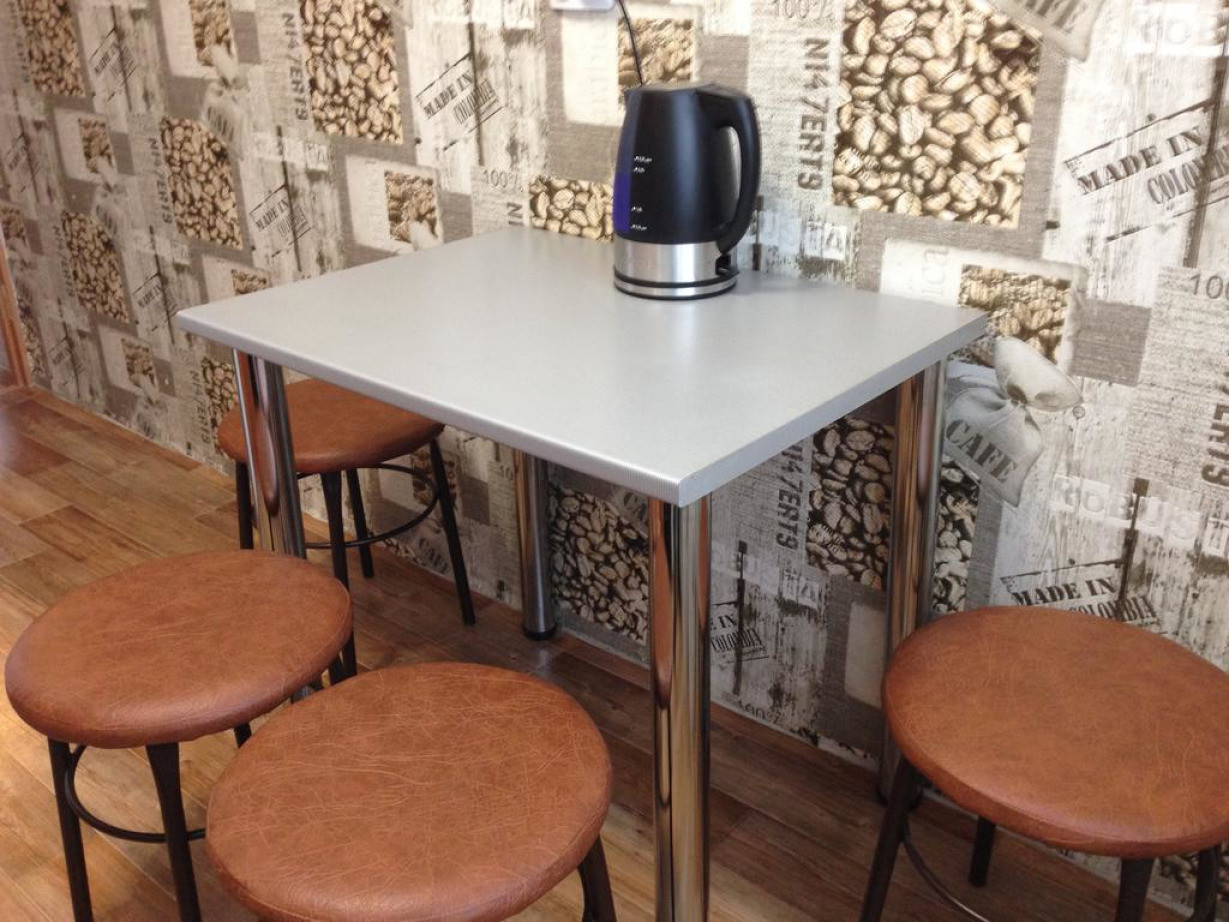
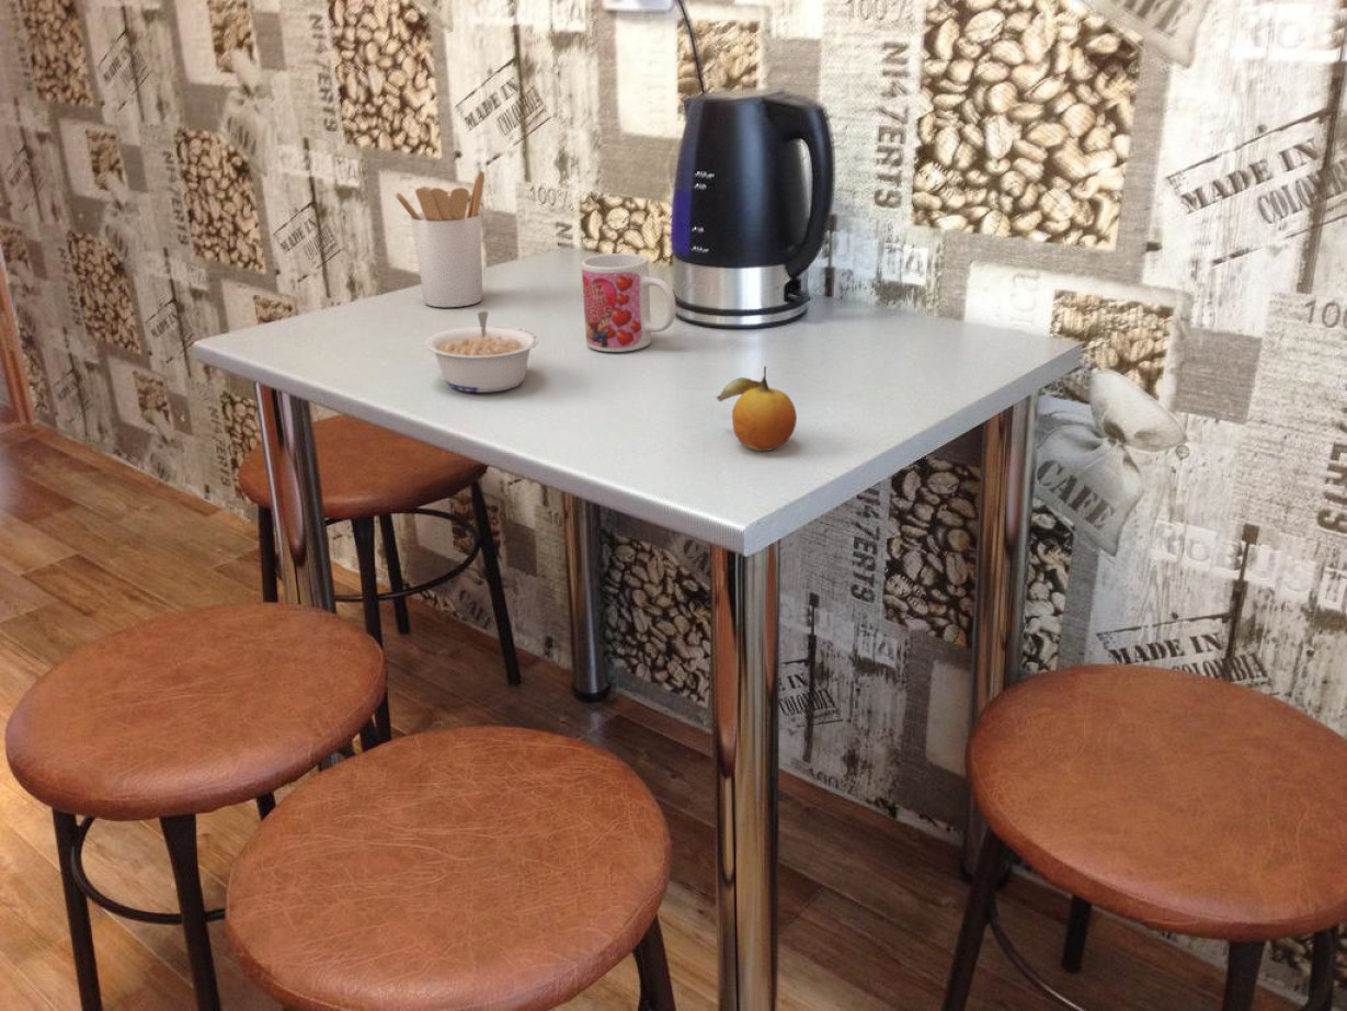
+ utensil holder (447, 240)
+ mug (629, 304)
+ legume (480, 355)
+ fruit (751, 401)
